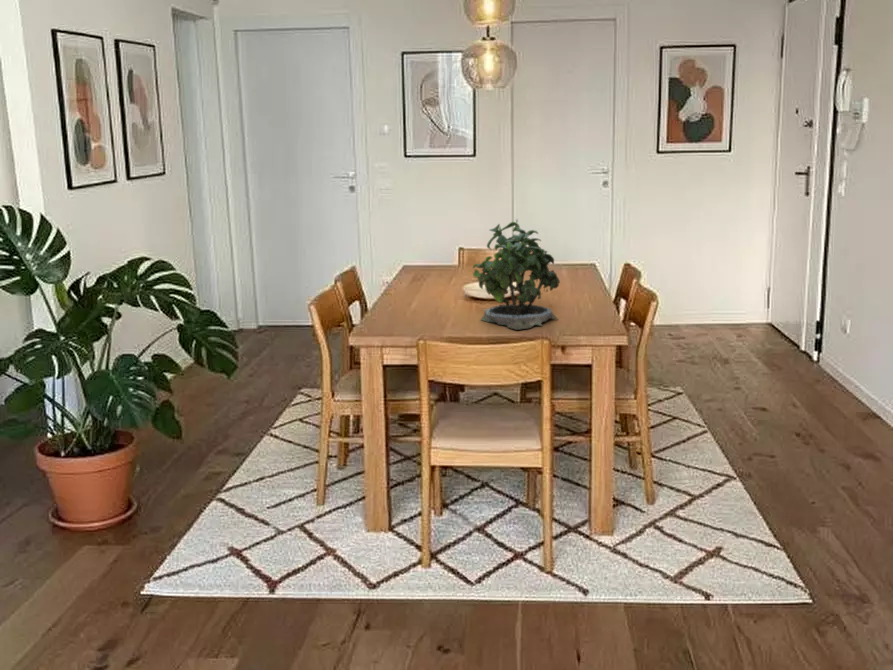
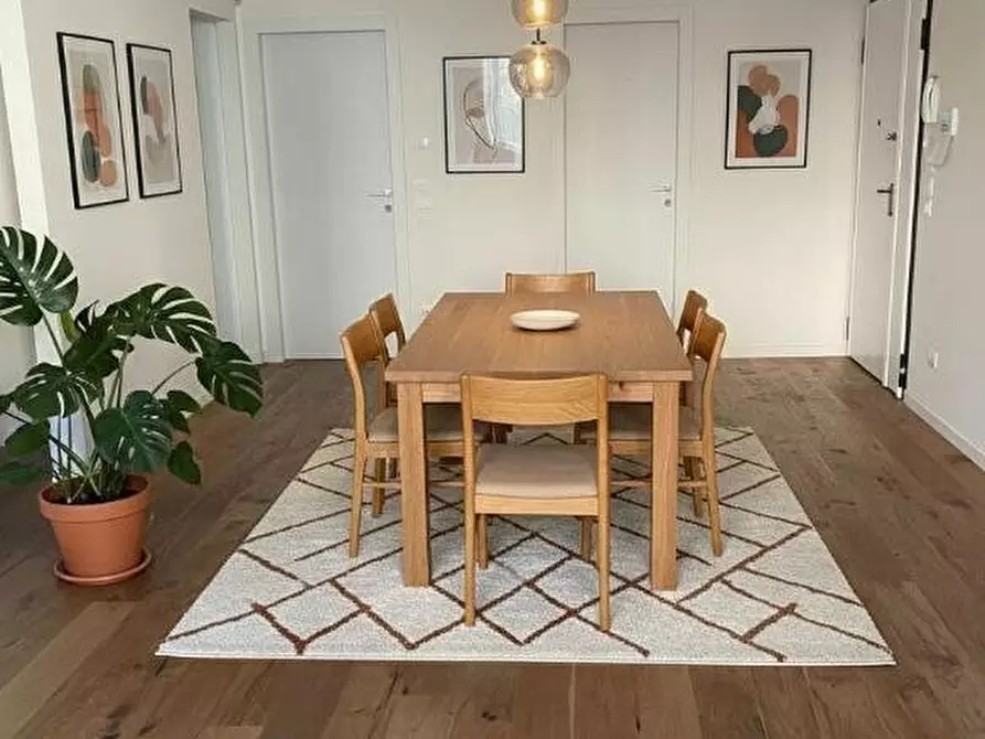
- potted plant (516, 269)
